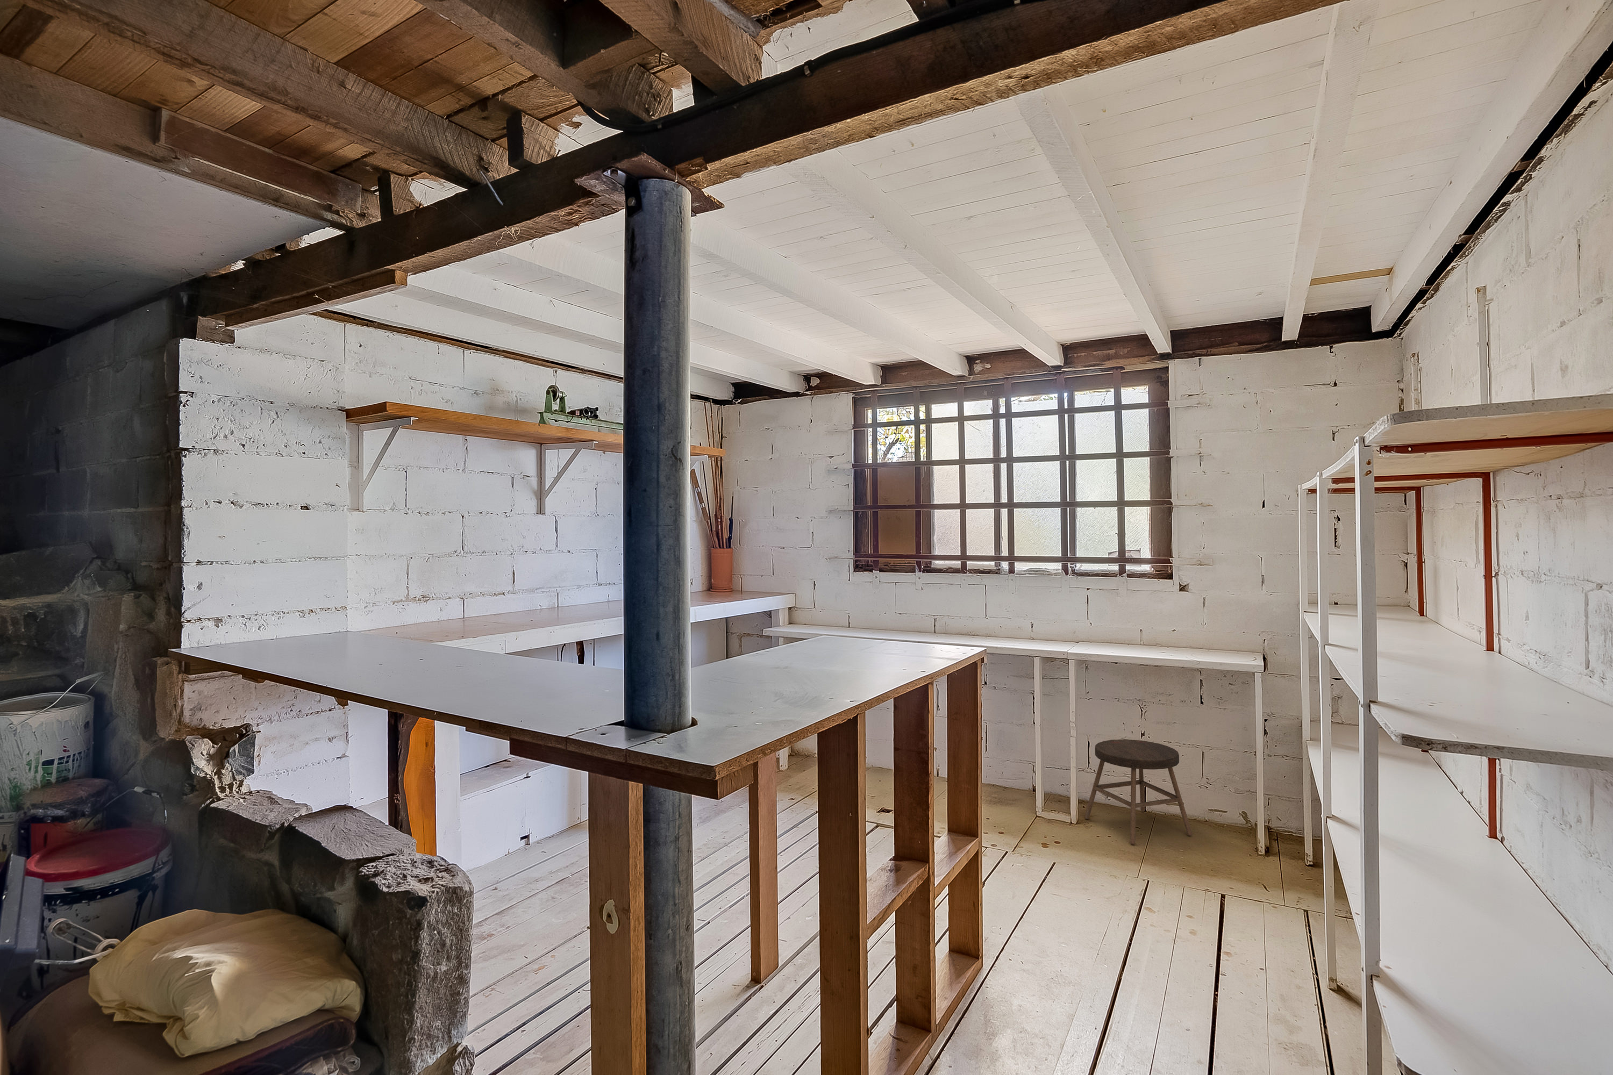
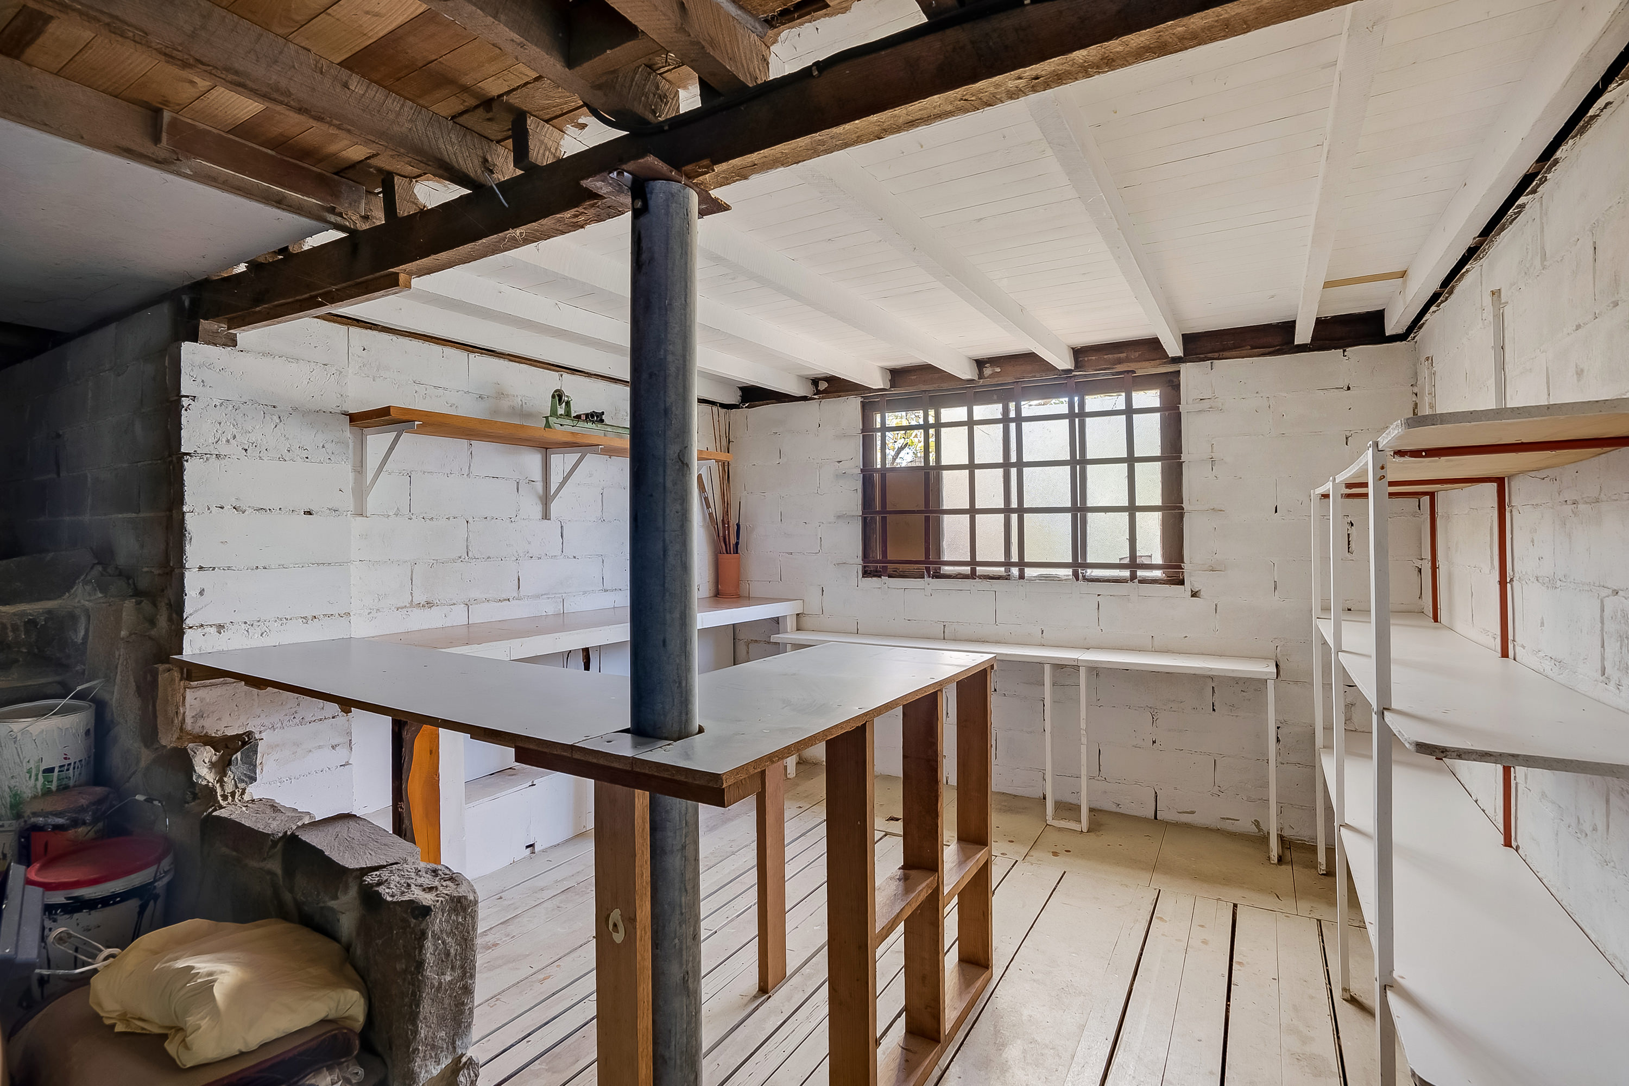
- stool (1135, 788)
